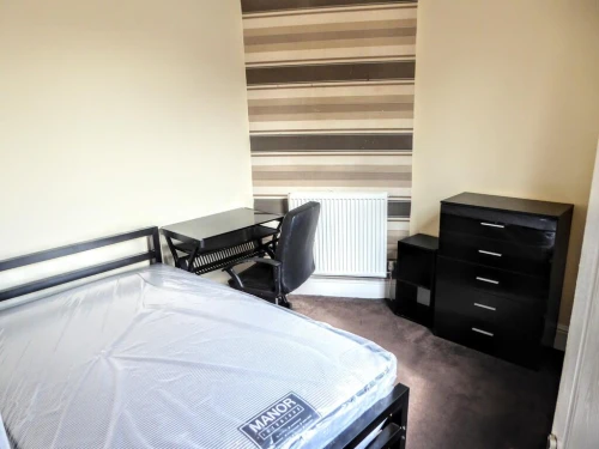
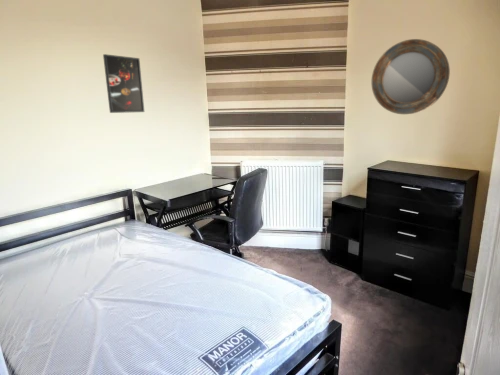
+ home mirror (408, 77)
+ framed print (124, 84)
